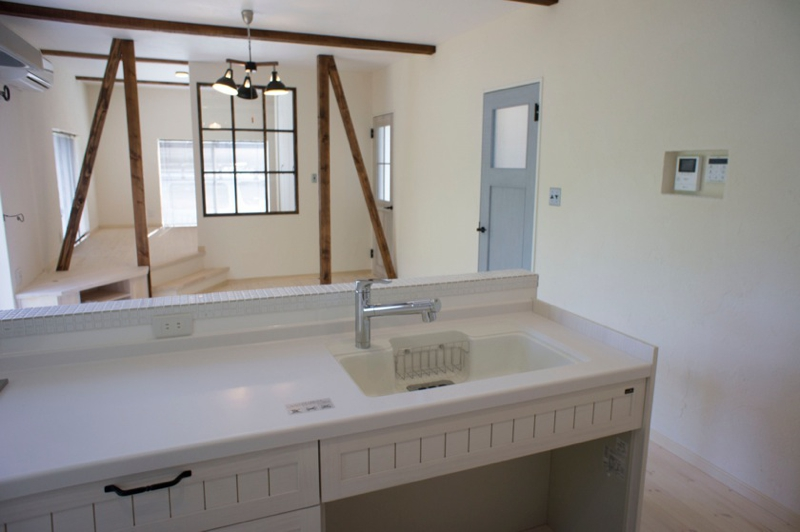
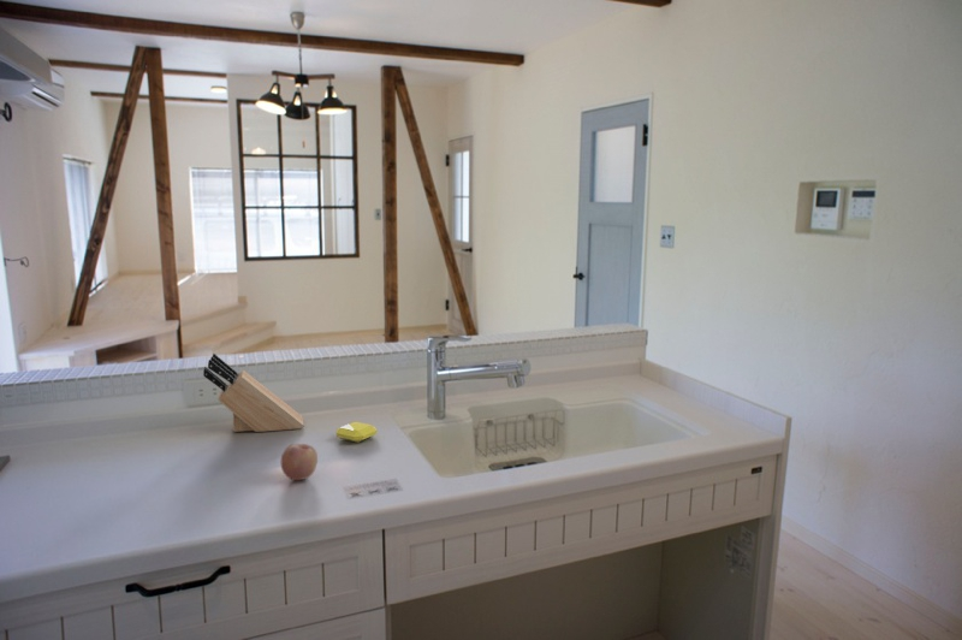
+ knife block (254, 391)
+ soap bar (356, 431)
+ fruit (299, 462)
